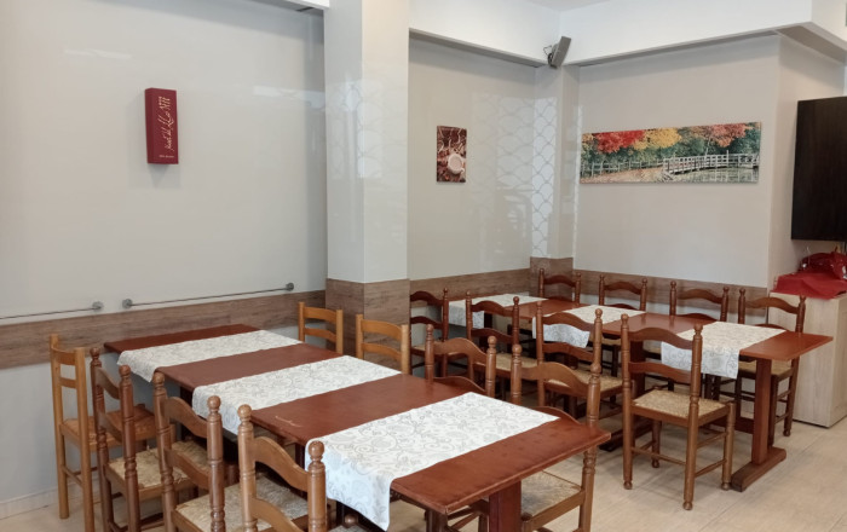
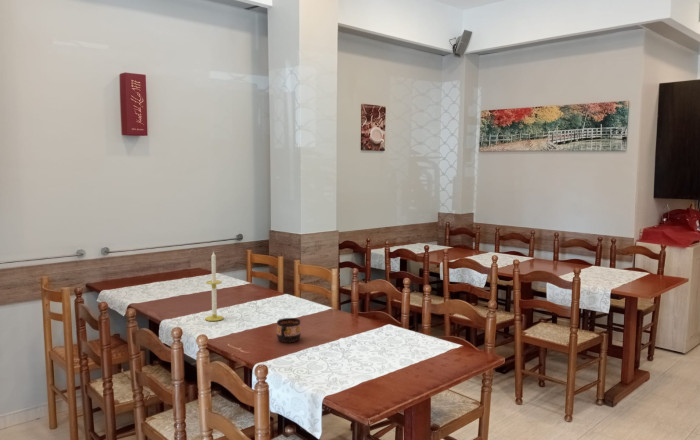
+ candle (213, 284)
+ cup (287, 330)
